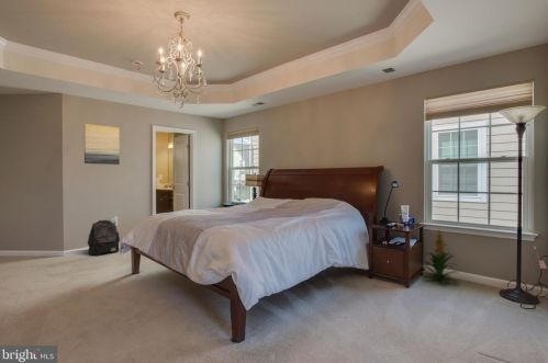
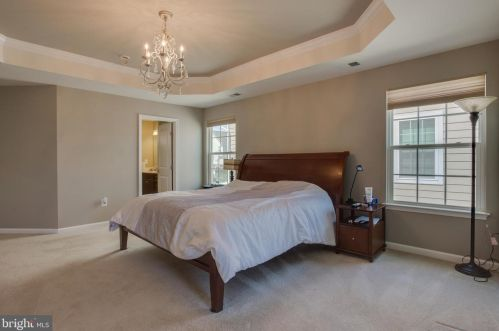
- wall art (102, 145)
- backpack (103, 236)
- indoor plant (439, 253)
